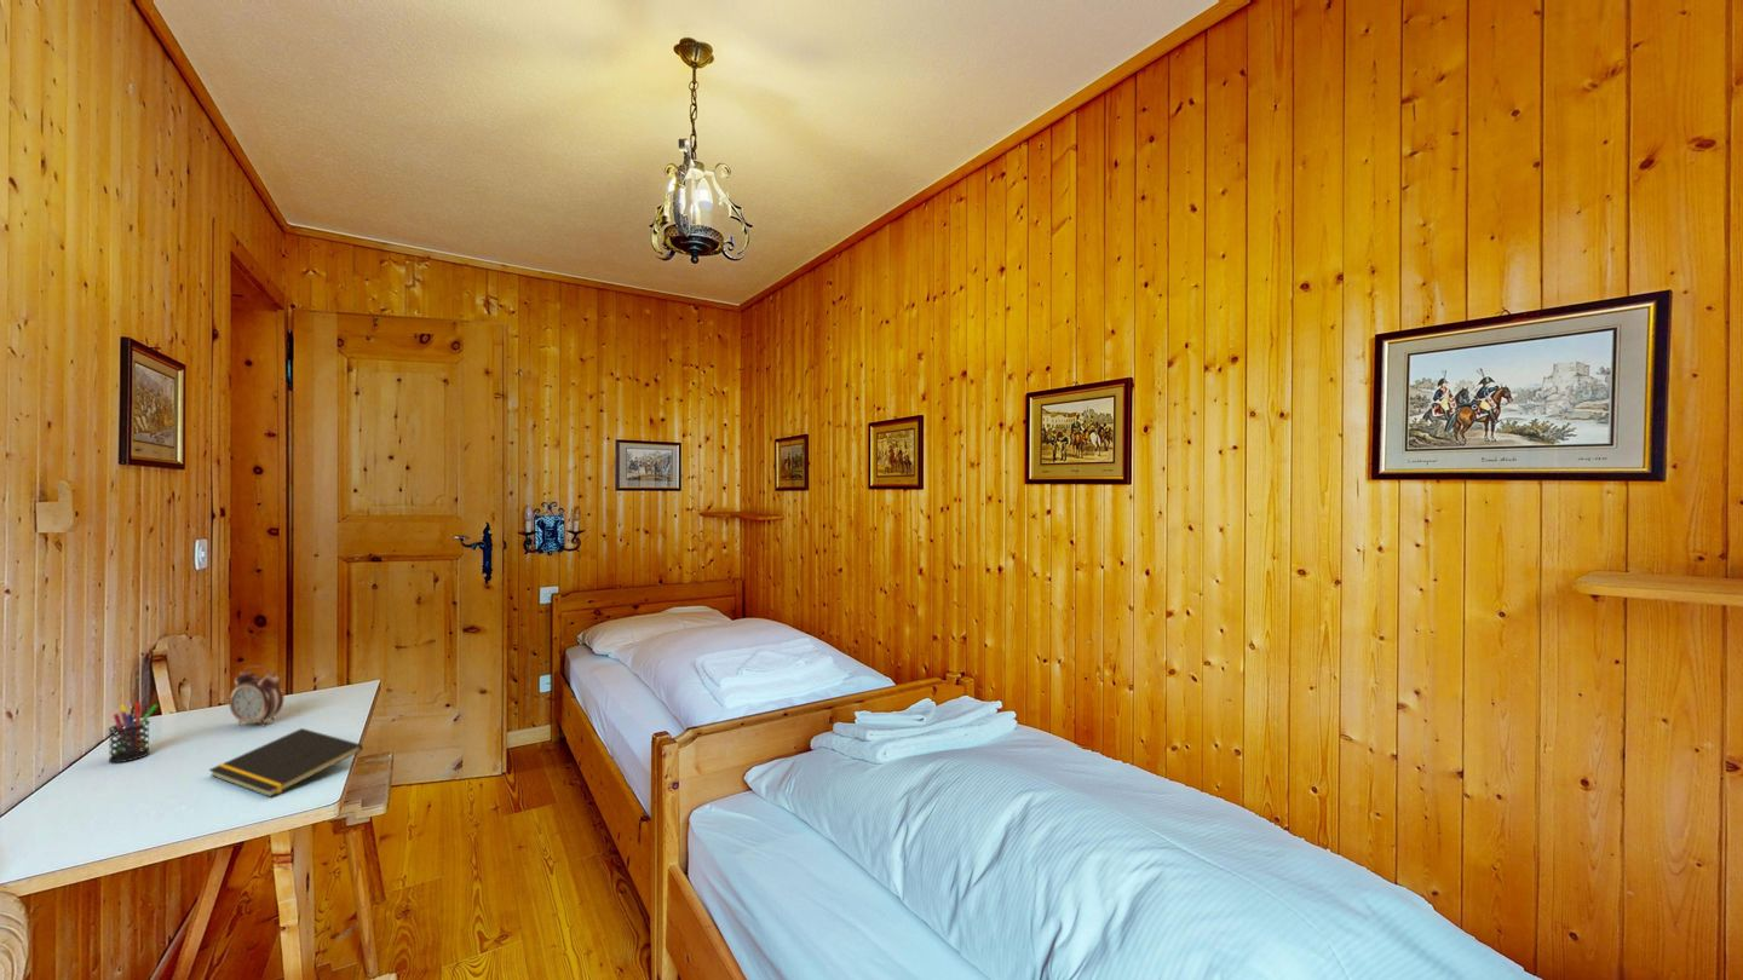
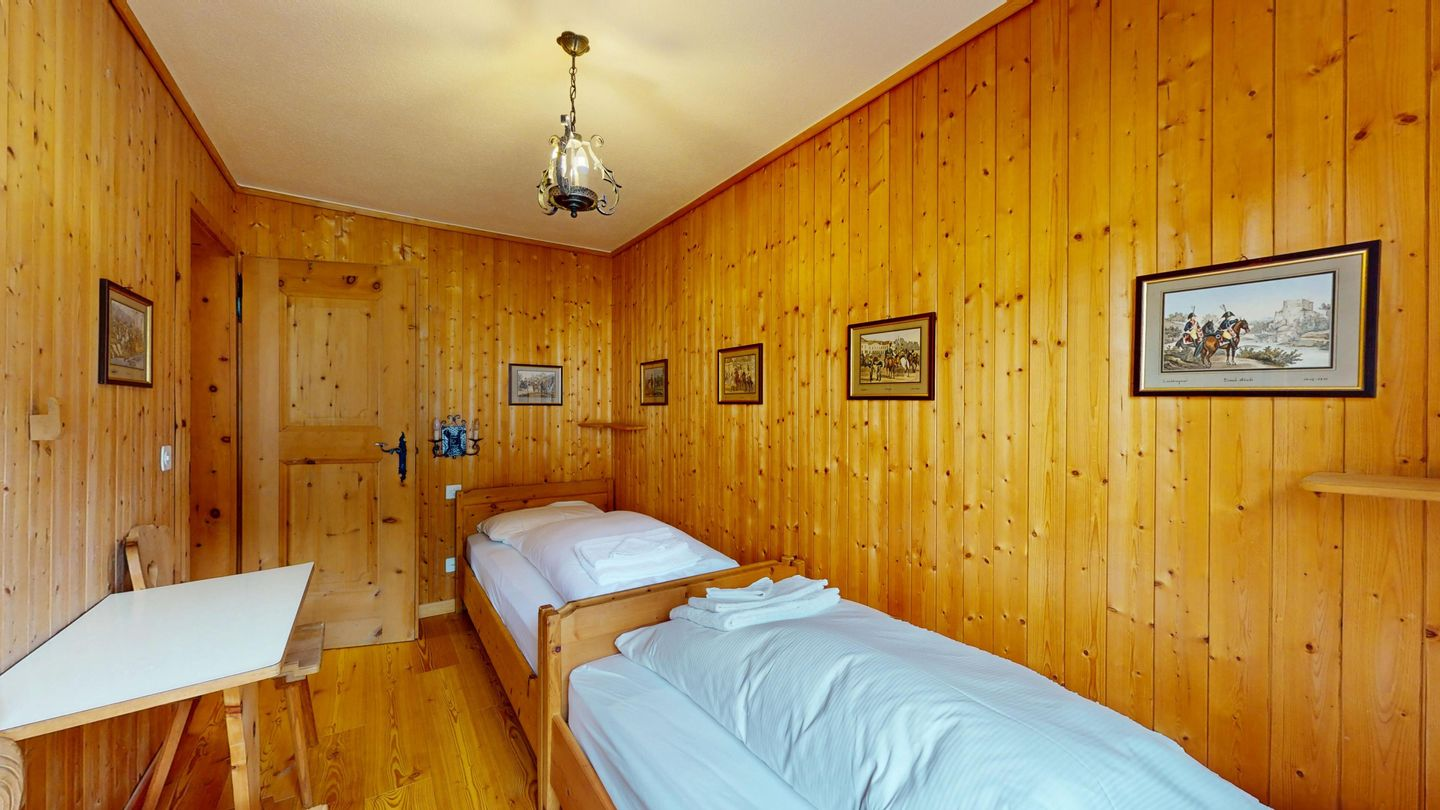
- notepad (287, 759)
- alarm clock (257, 694)
- pen holder (134, 727)
